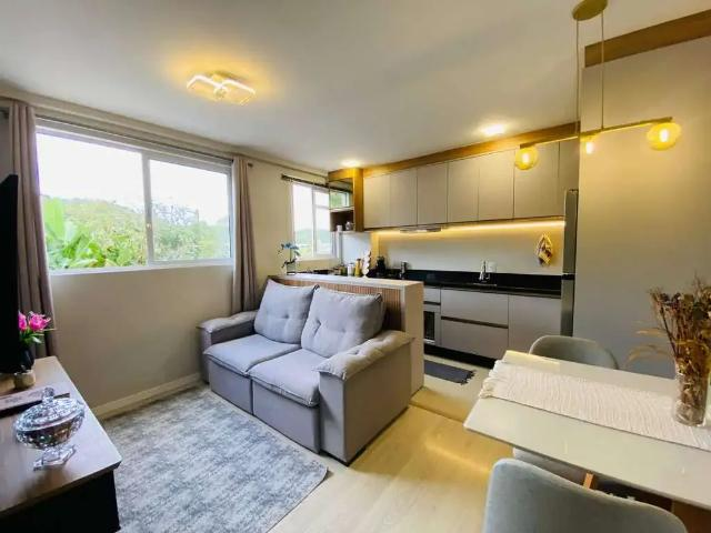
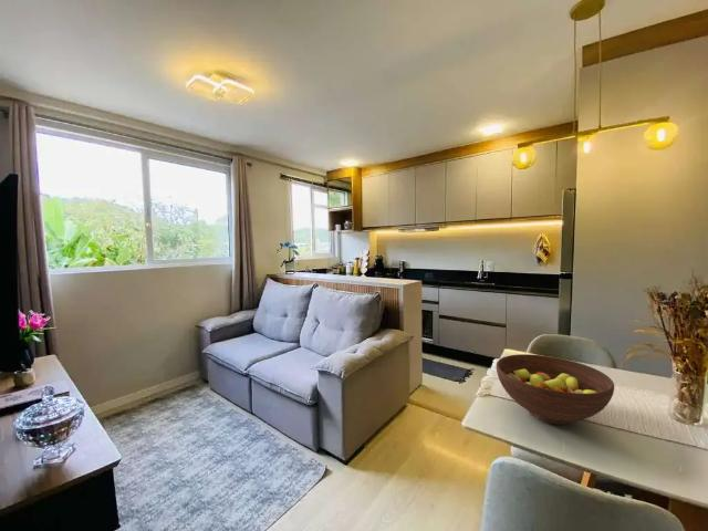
+ fruit bowl (549, 393)
